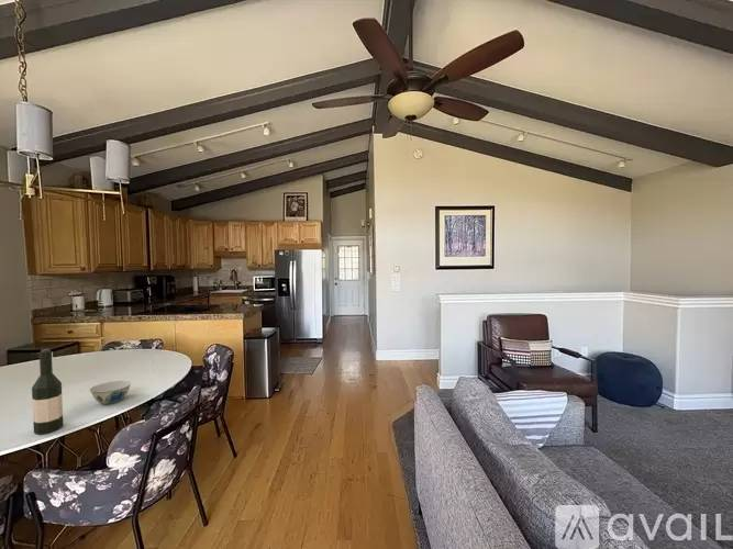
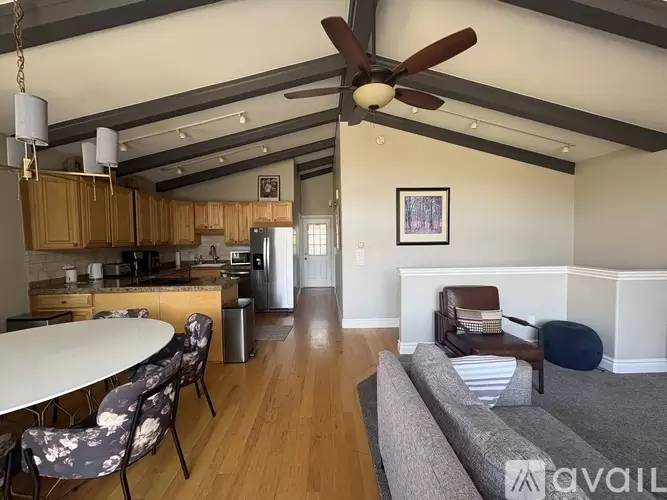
- wine bottle (46, 389)
- chinaware (111, 393)
